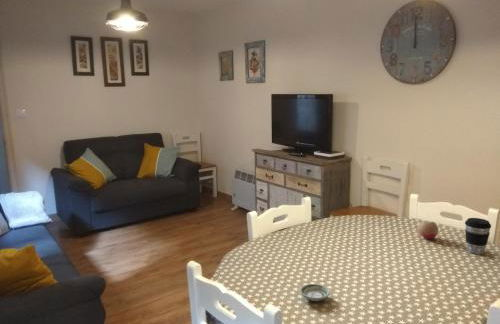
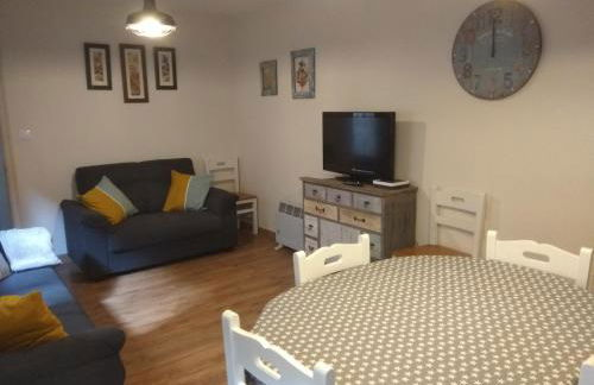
- fruit (428, 229)
- saucer (314, 293)
- coffee cup (476, 236)
